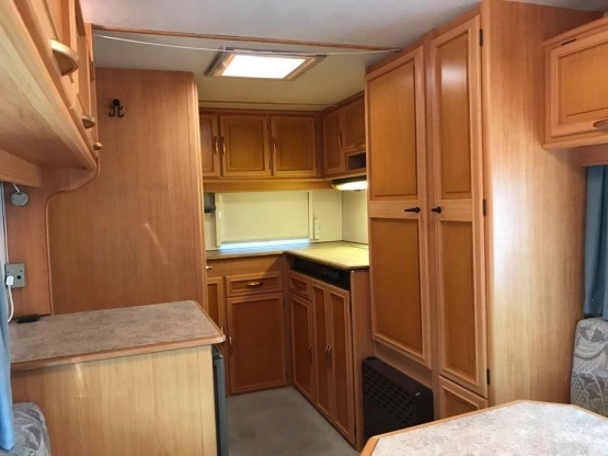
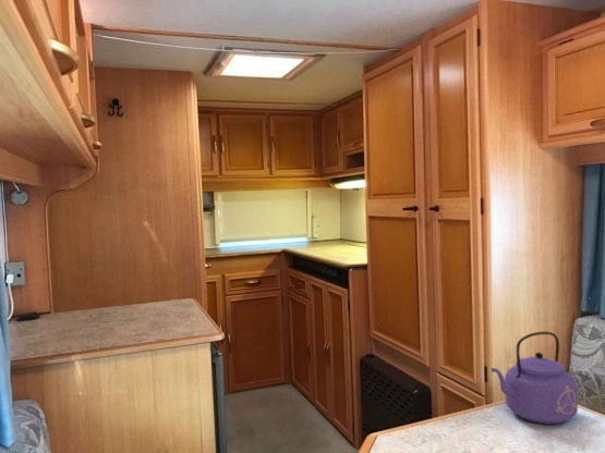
+ kettle (529, 374)
